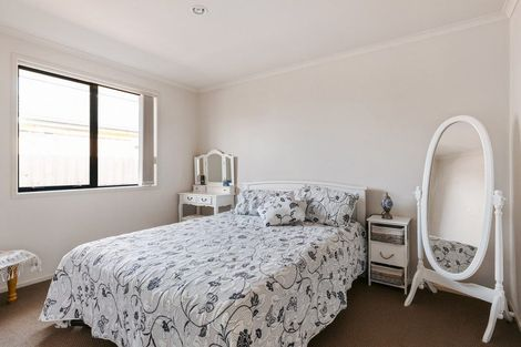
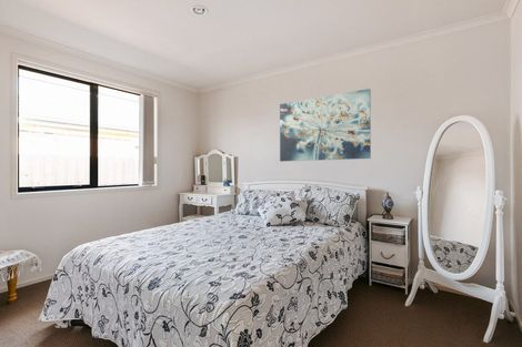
+ wall art (320, 129)
